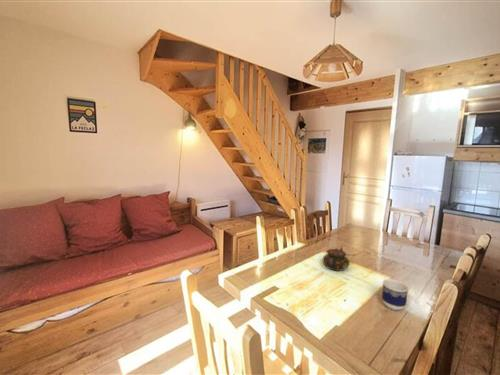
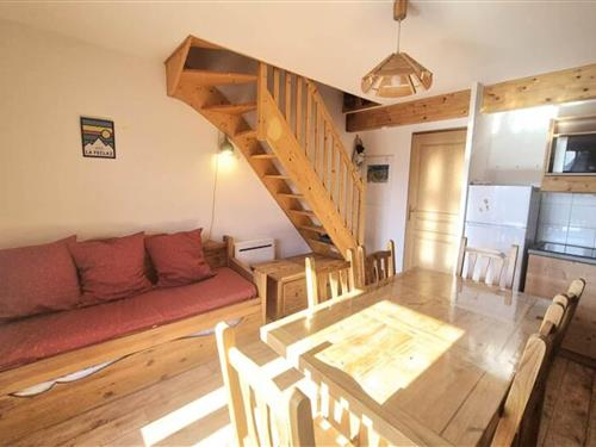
- teapot (336, 257)
- cup (395, 294)
